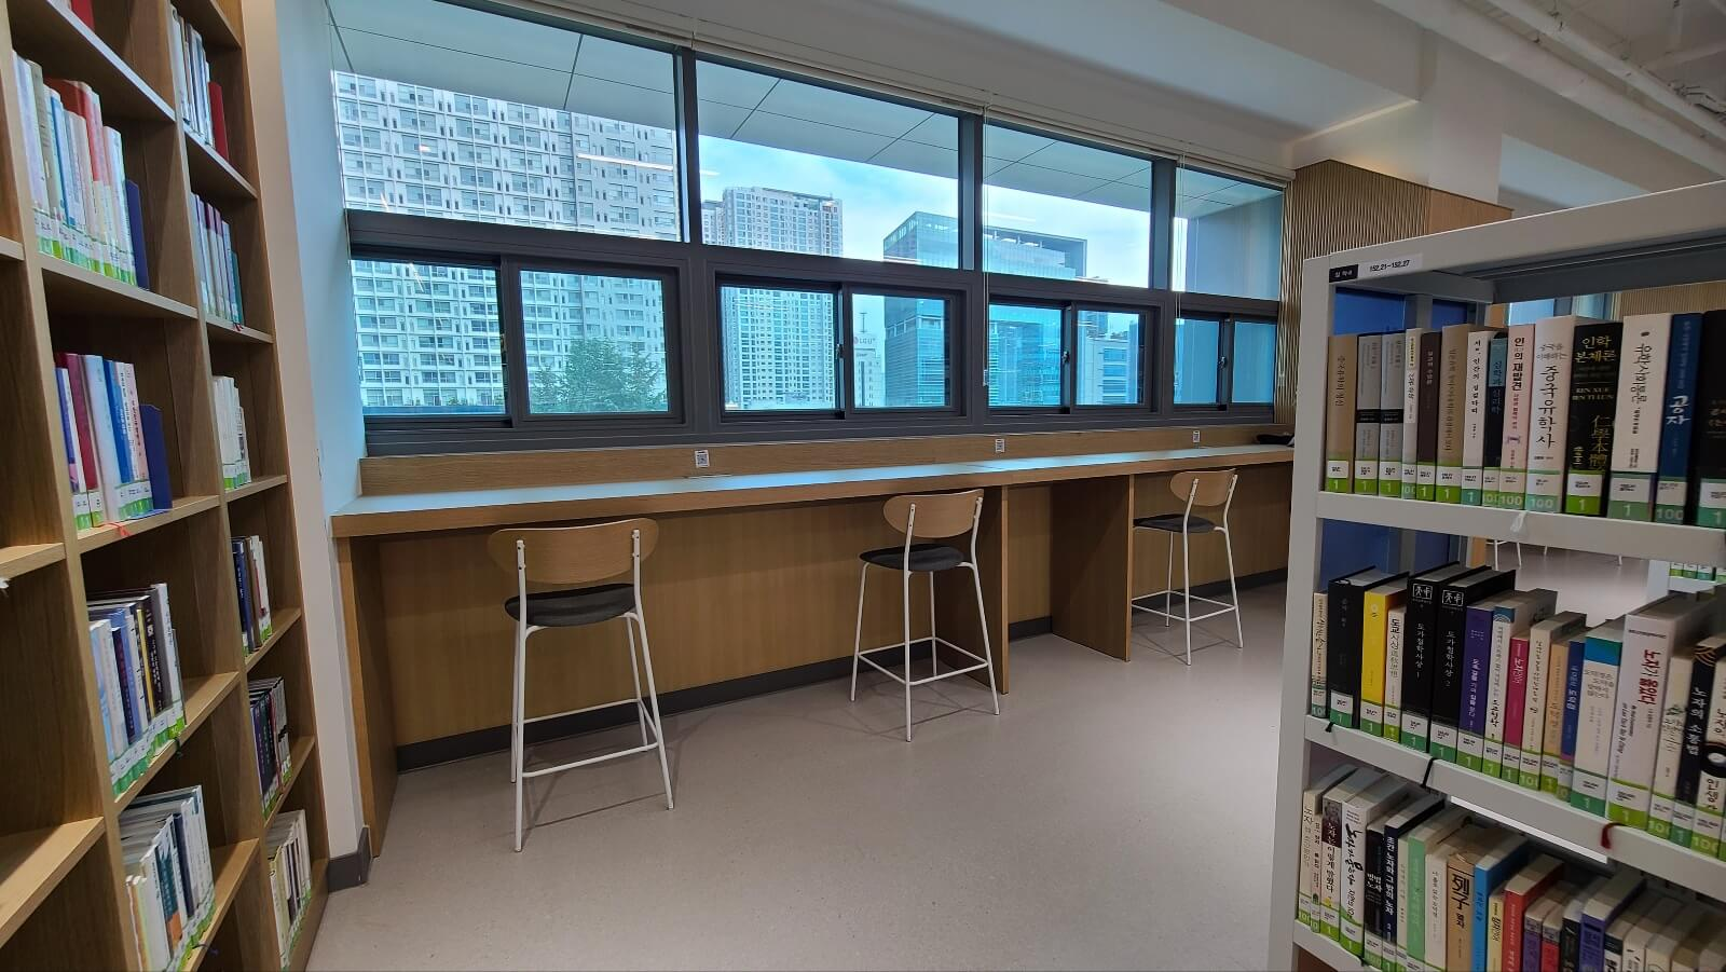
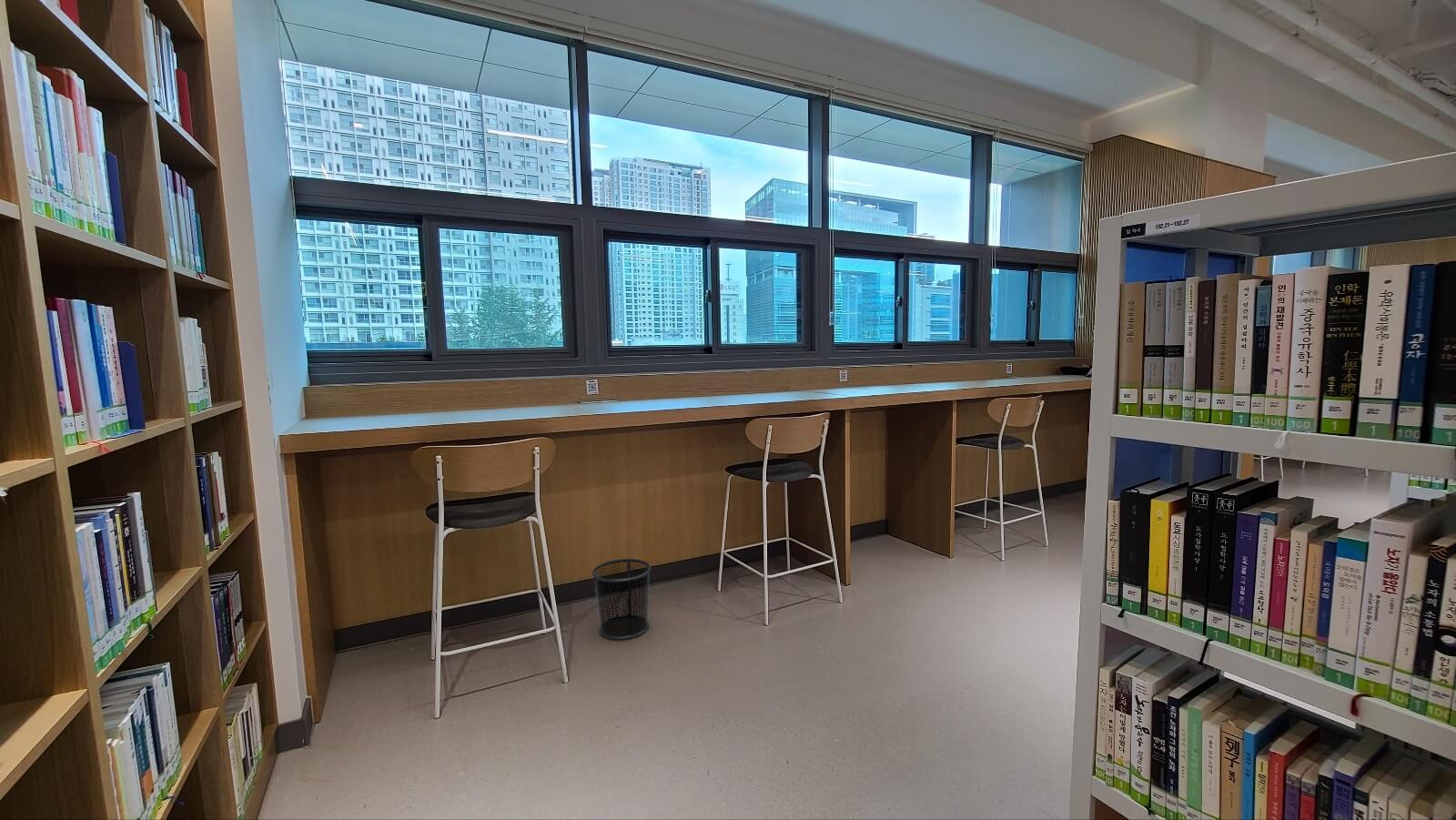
+ waste bin (622, 598)
